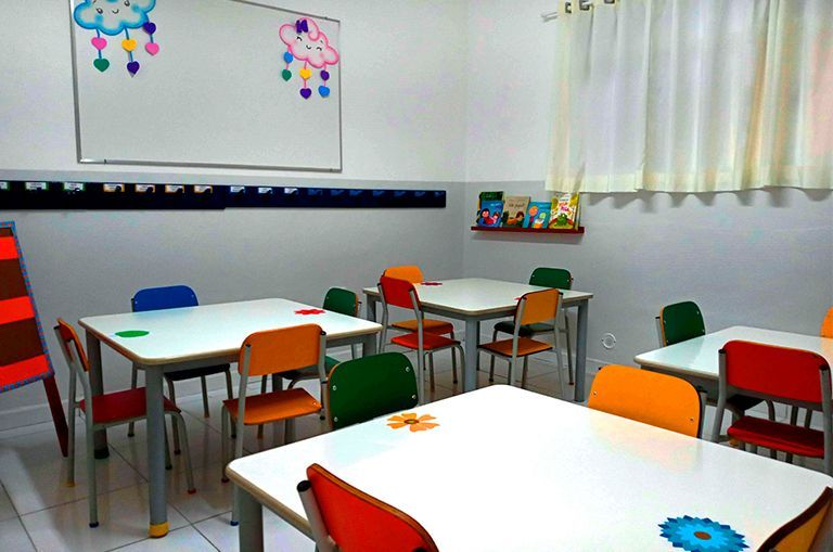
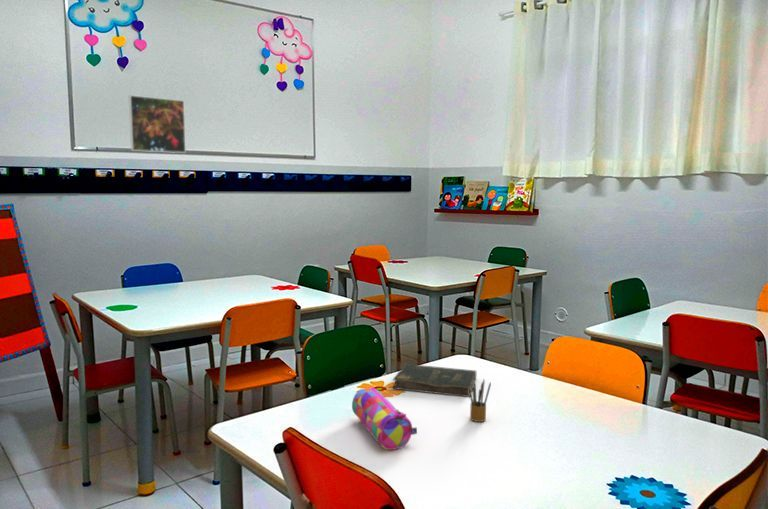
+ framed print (158, 125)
+ pencil case (381, 415)
+ pencil box (479, 400)
+ bible (435, 378)
